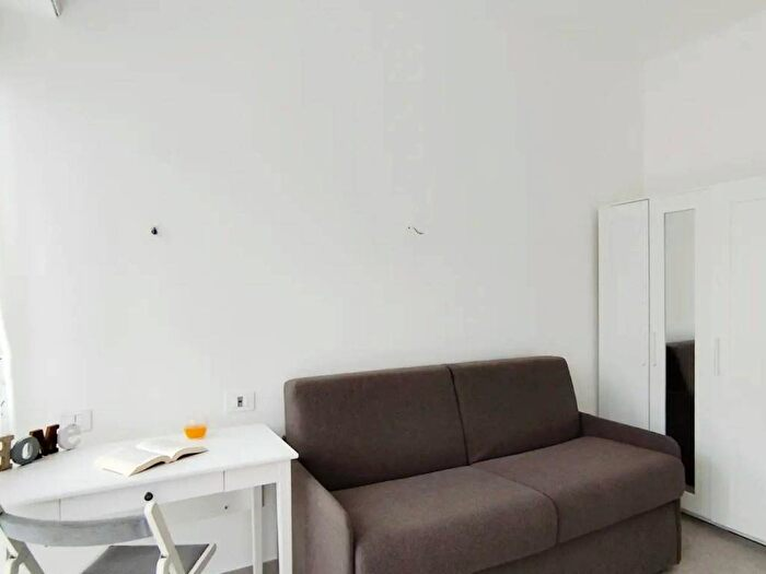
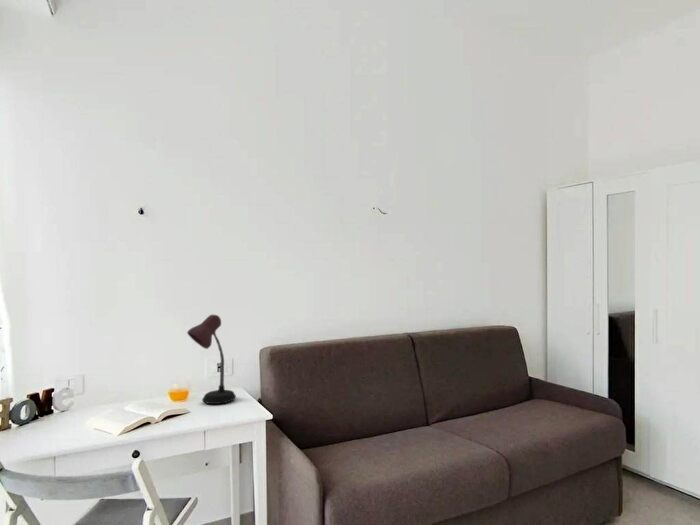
+ desk lamp (220, 356)
